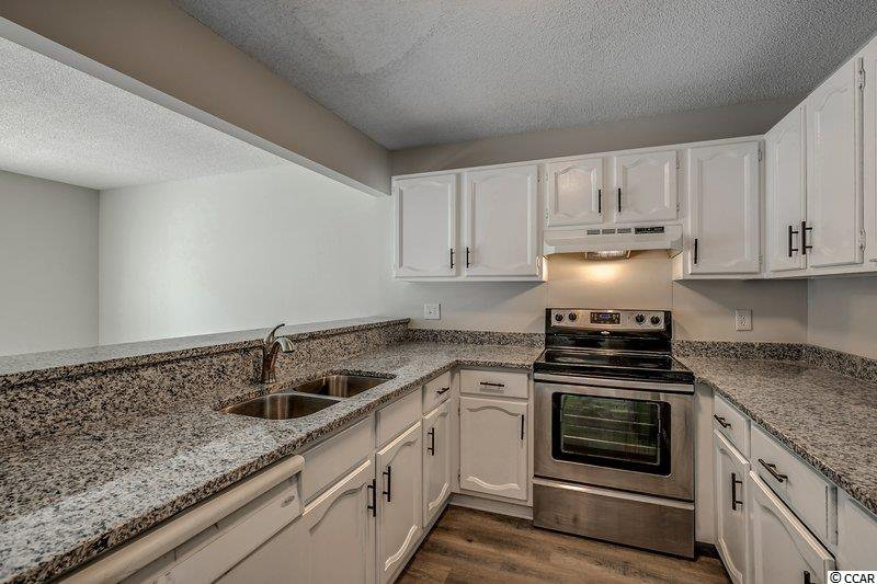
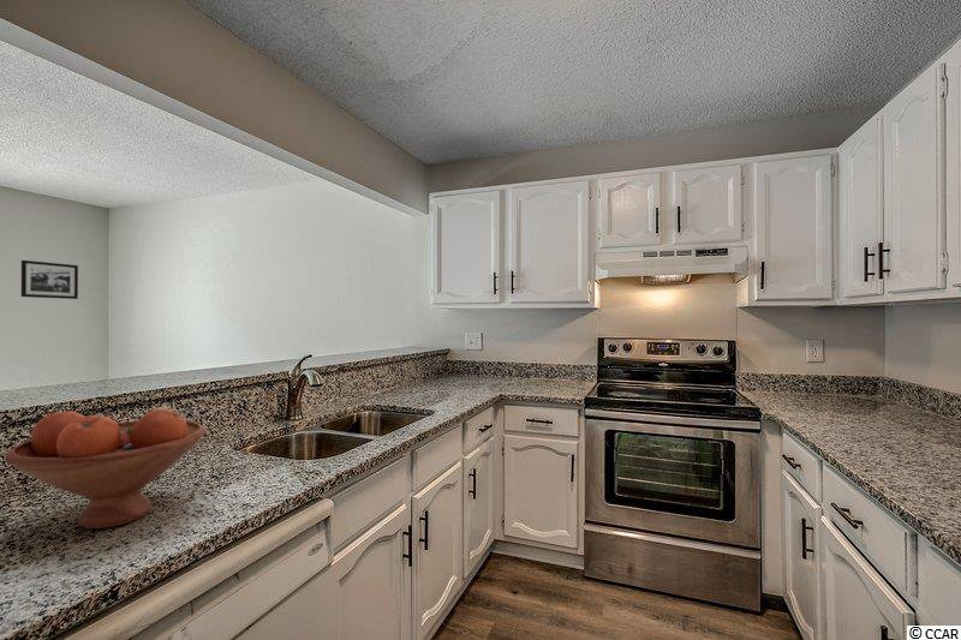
+ fruit bowl (115, 461)
+ picture frame (50, 280)
